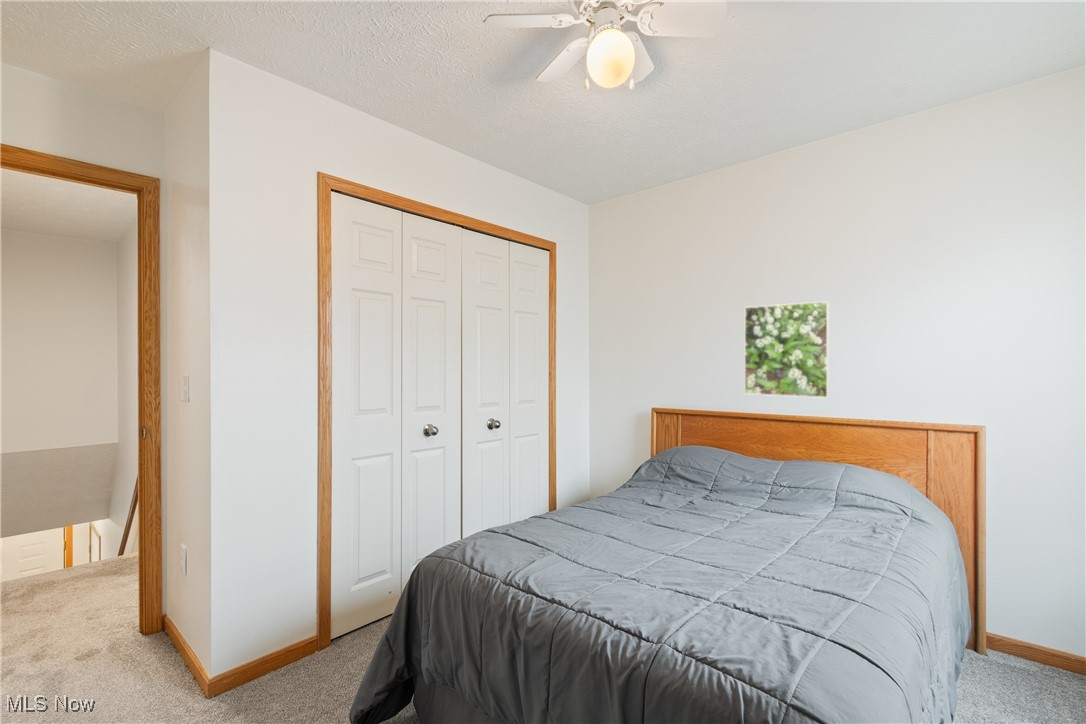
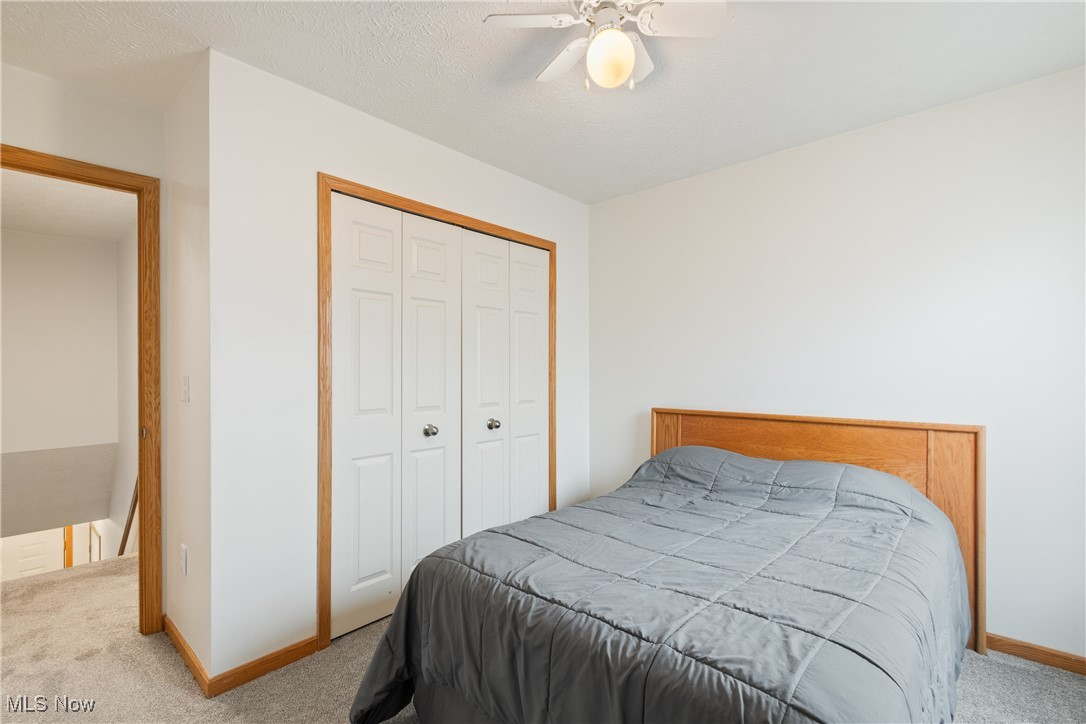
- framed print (784, 350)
